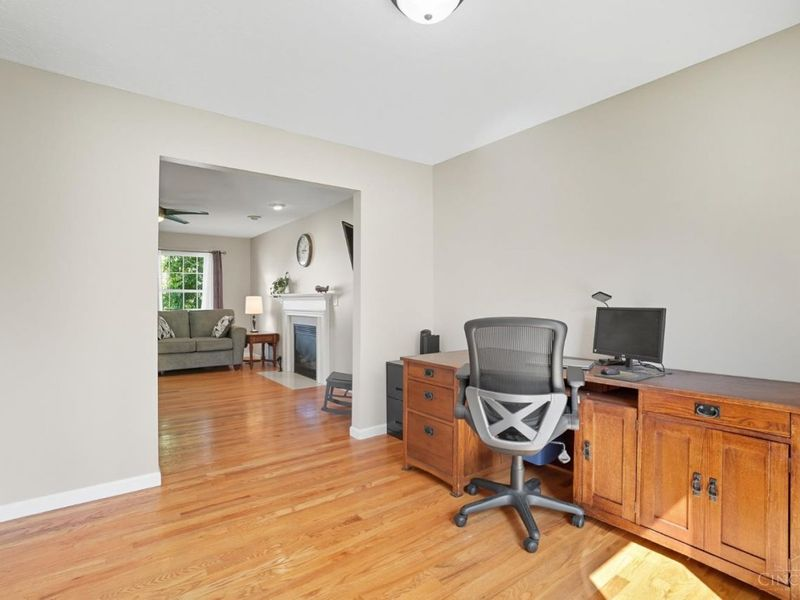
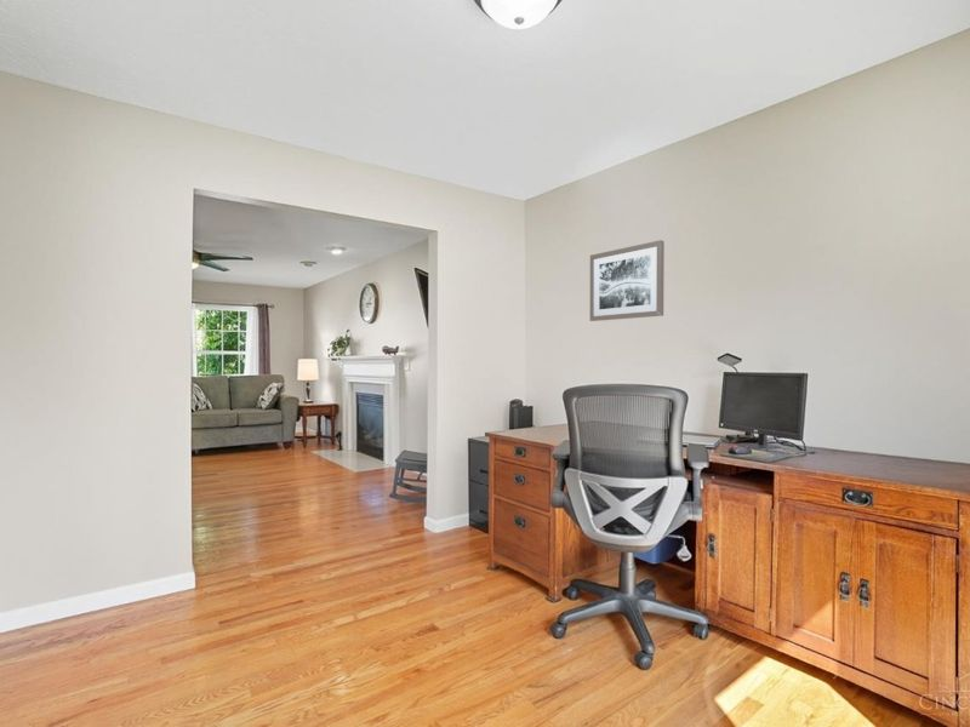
+ wall art (623, 284)
